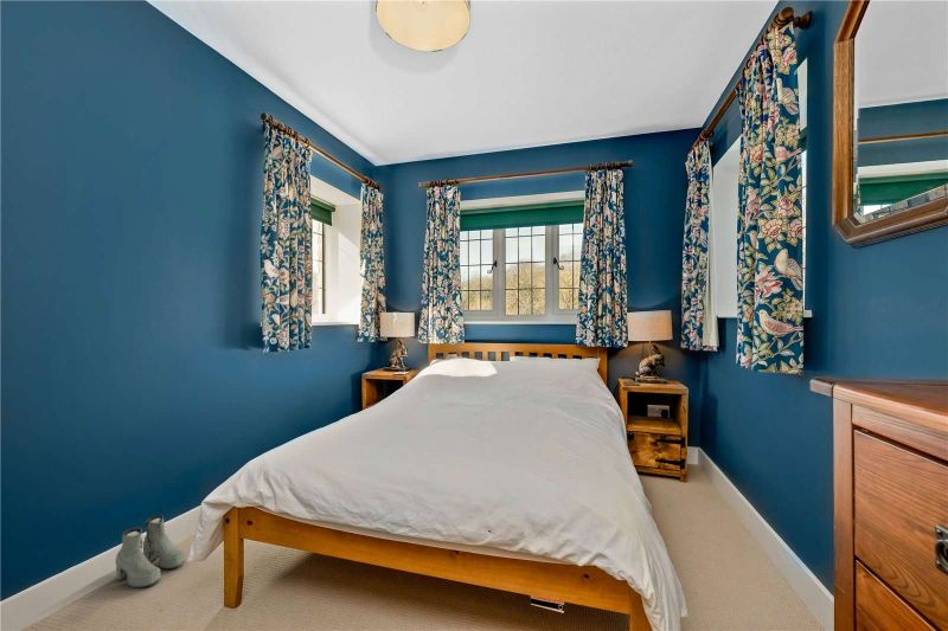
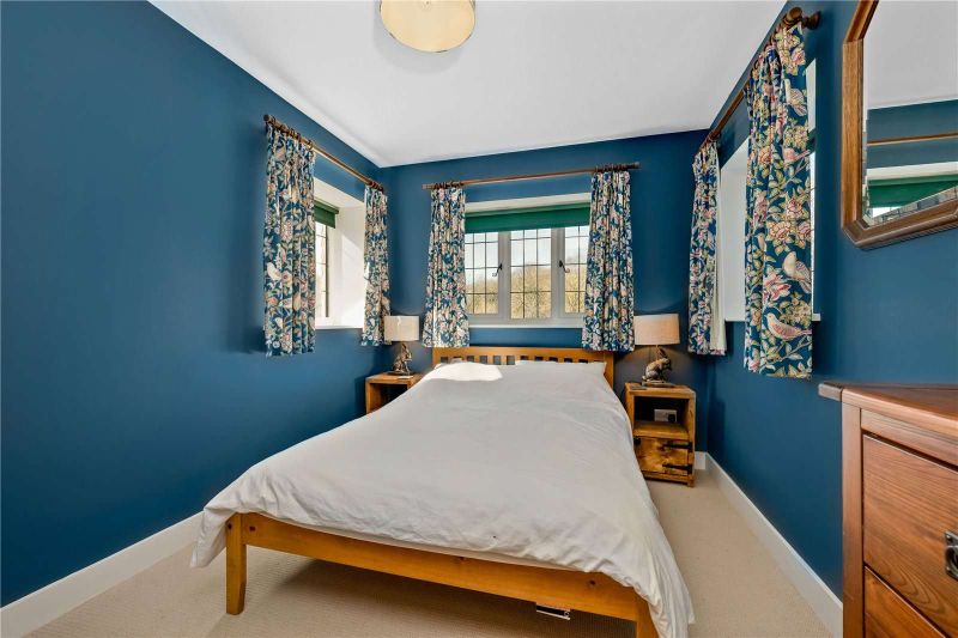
- boots (150, 548)
